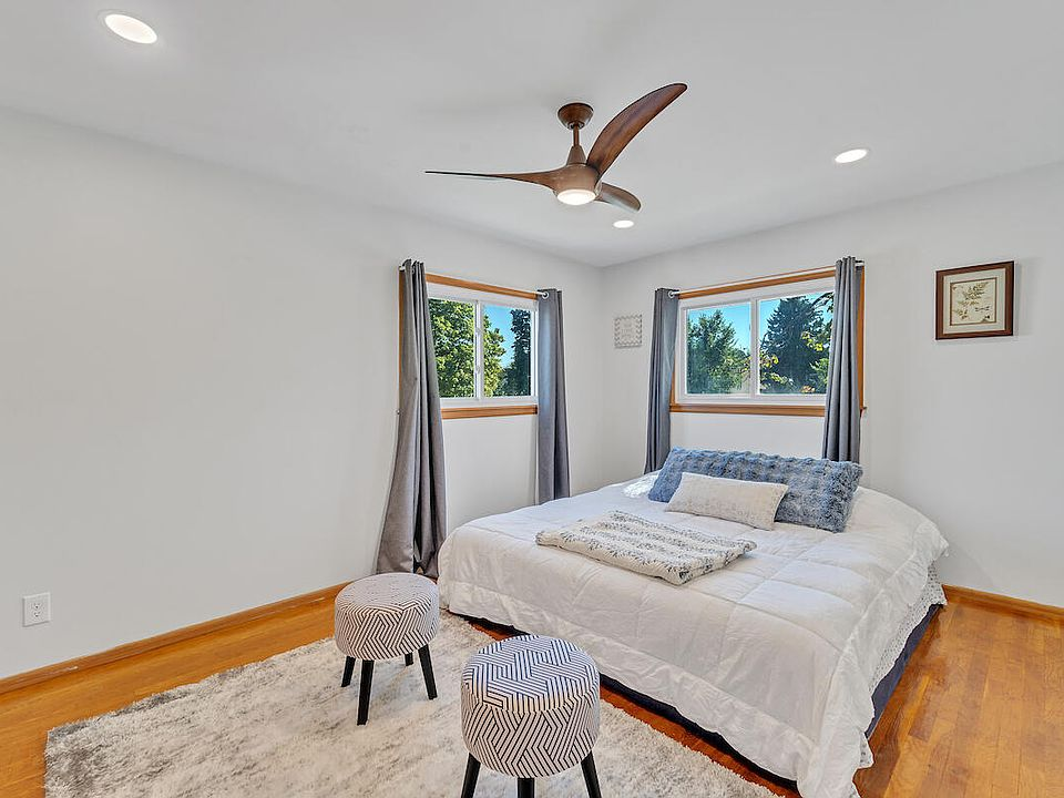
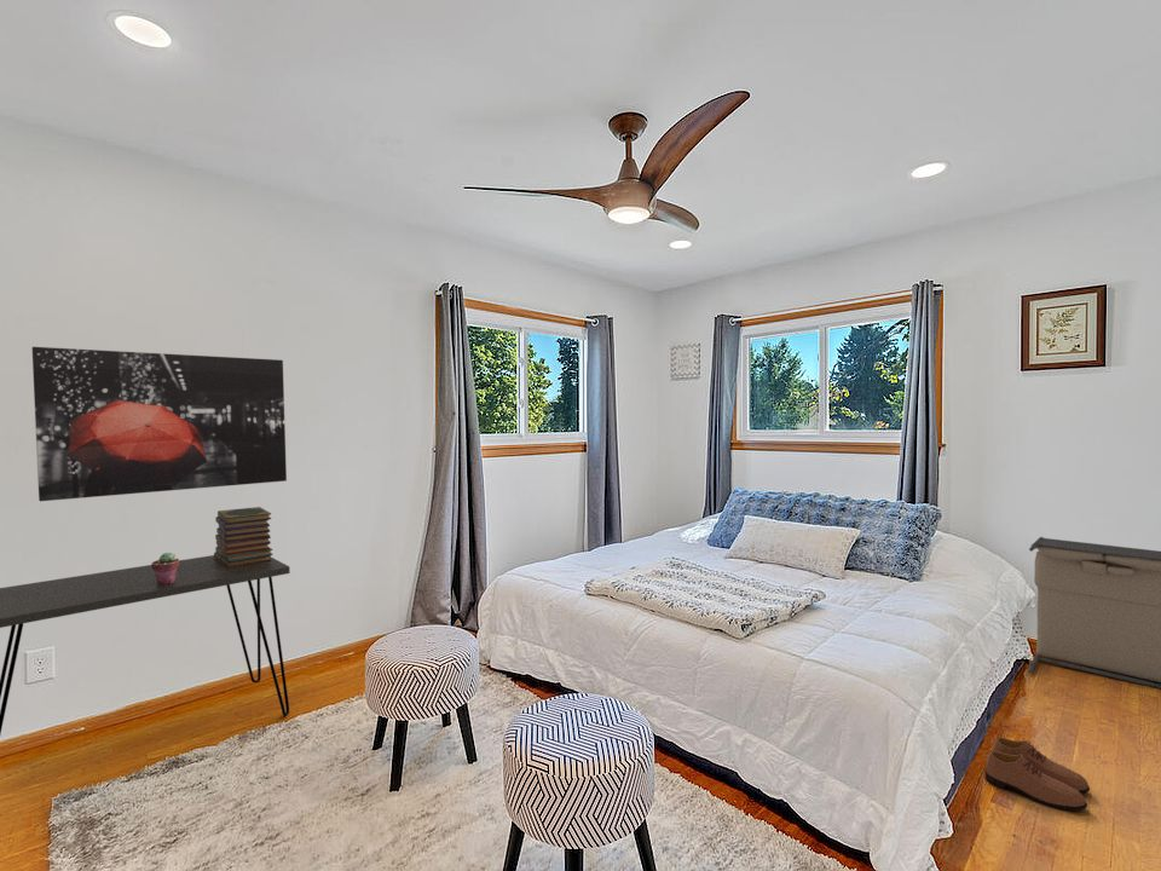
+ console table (131, 602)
+ potted succulent (166, 566)
+ laundry hamper (1104, 615)
+ book stack (243, 535)
+ shoe (1035, 768)
+ wall art (174, 422)
